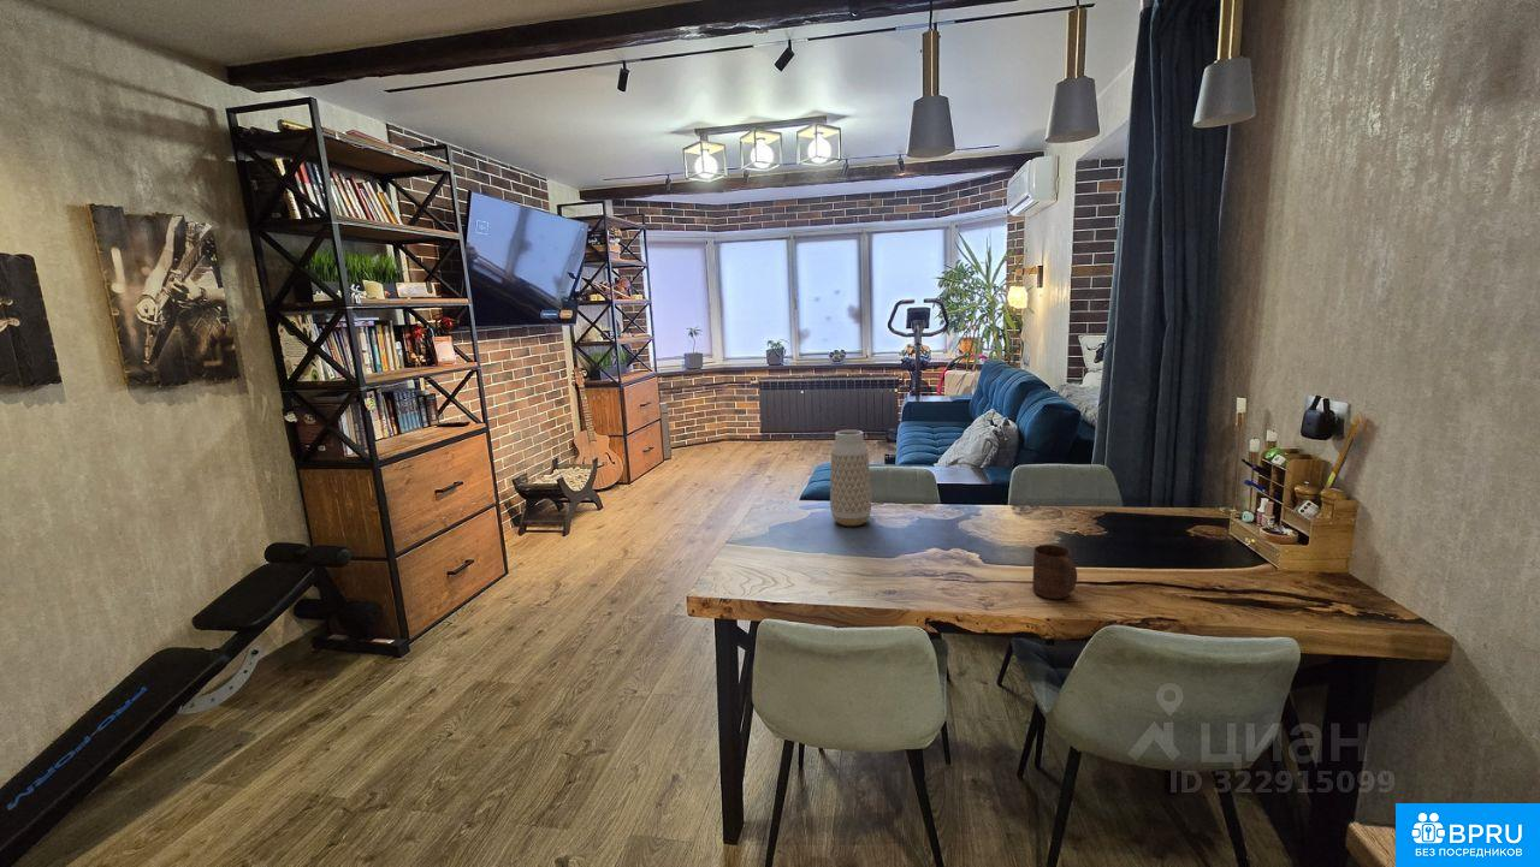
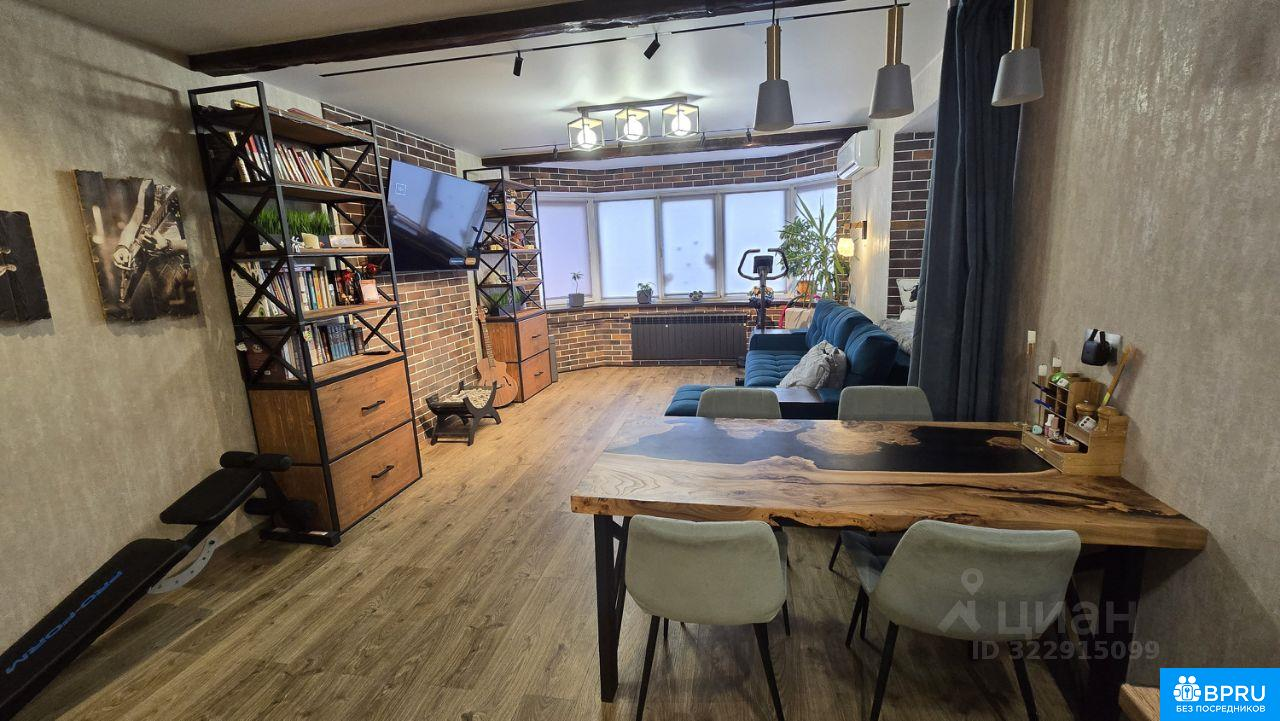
- vase (849, 477)
- cup (1056, 572)
